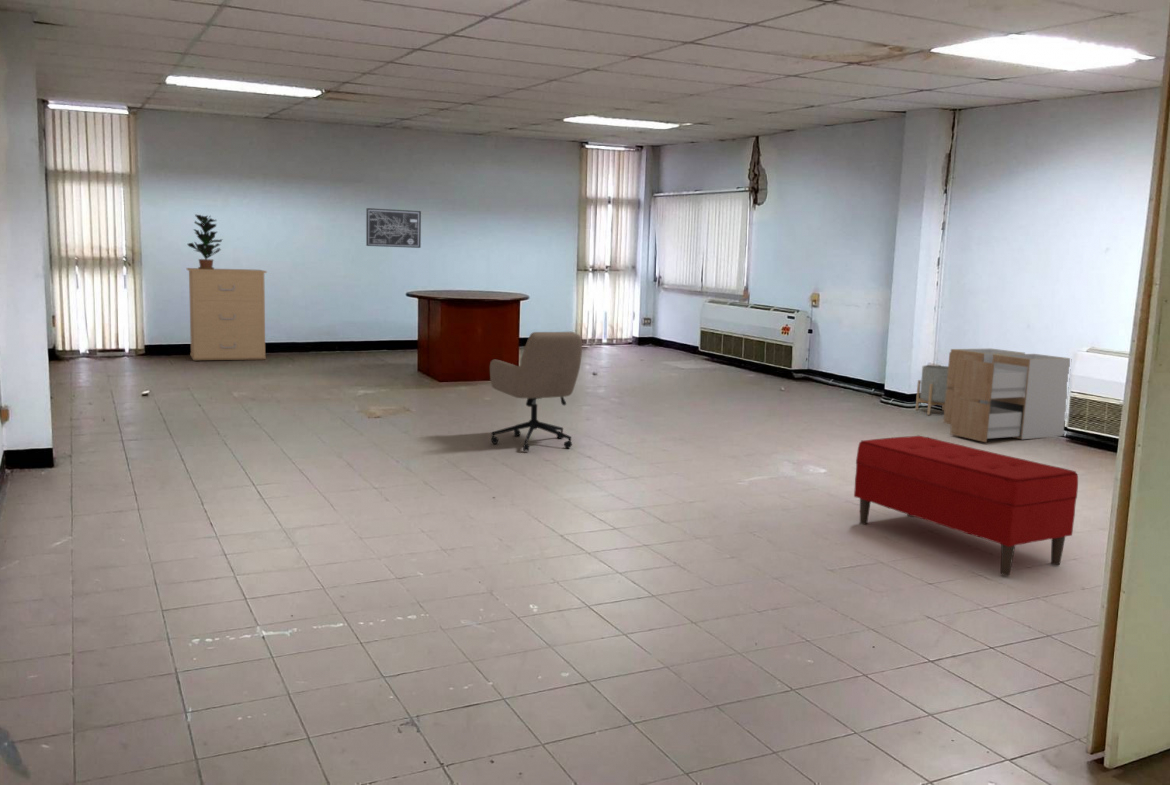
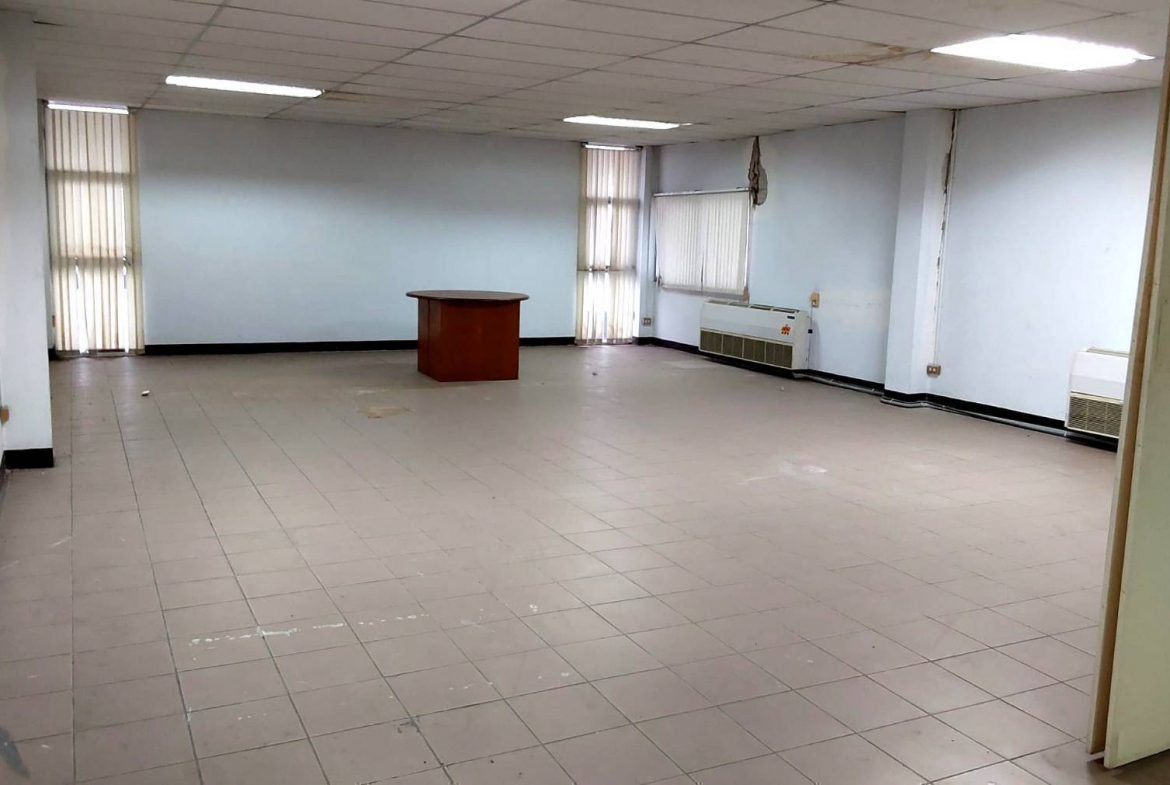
- cabinet (988, 392)
- bench (957, 499)
- office chair (536, 386)
- potted plant (206, 241)
- filing cabinet (227, 313)
- planter (938, 390)
- wall art (393, 228)
